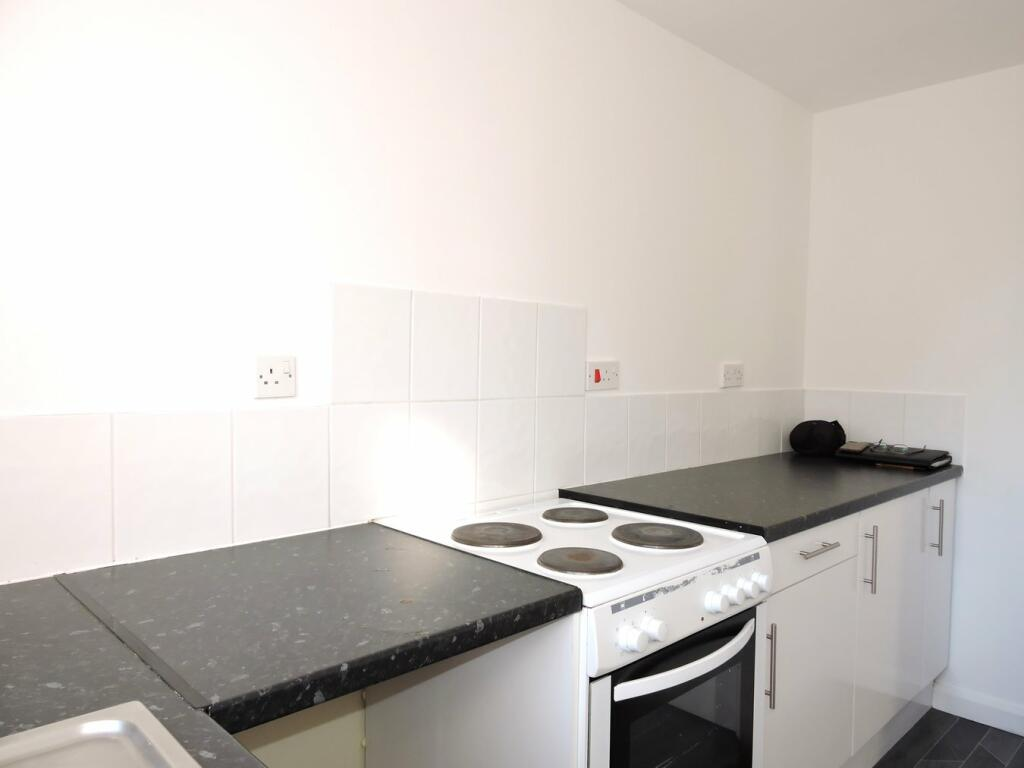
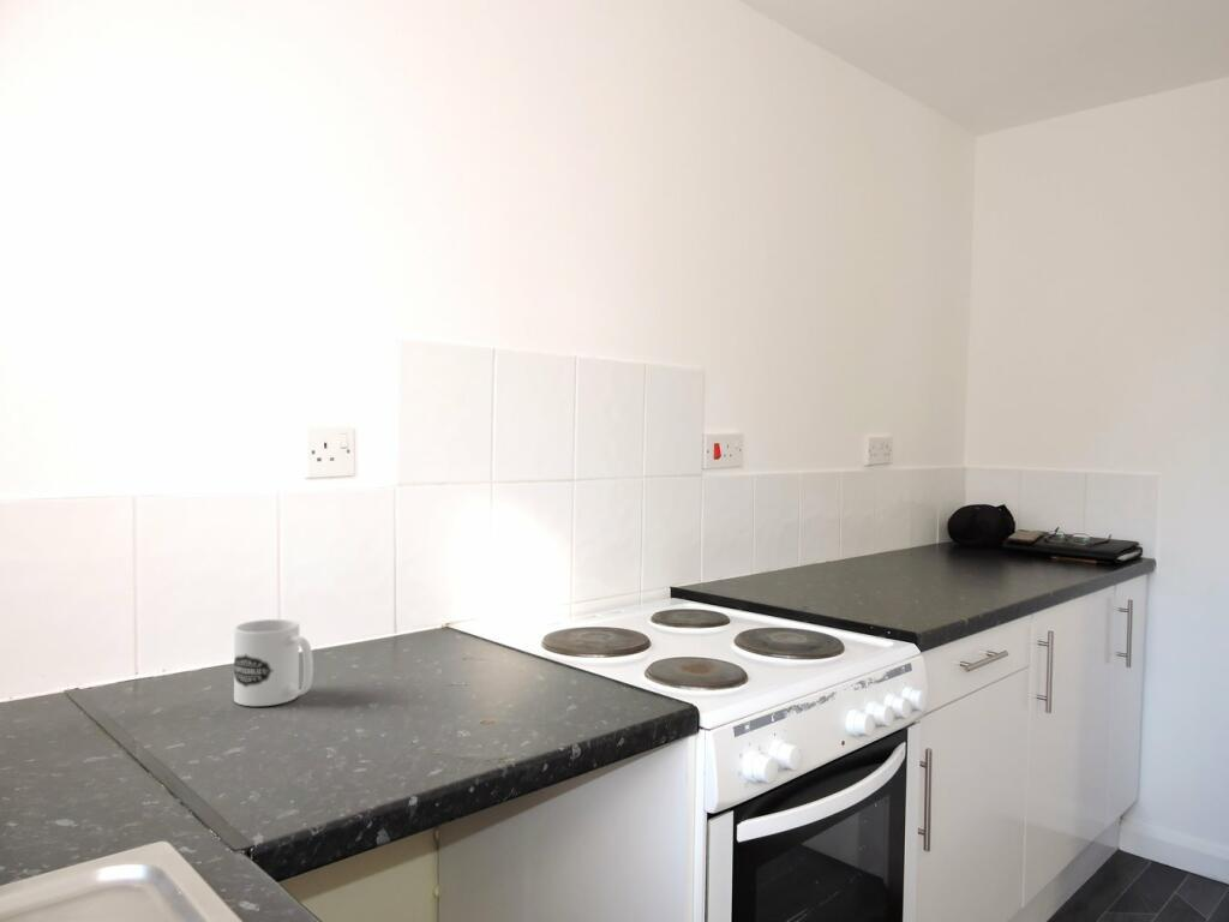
+ mug (276, 663)
